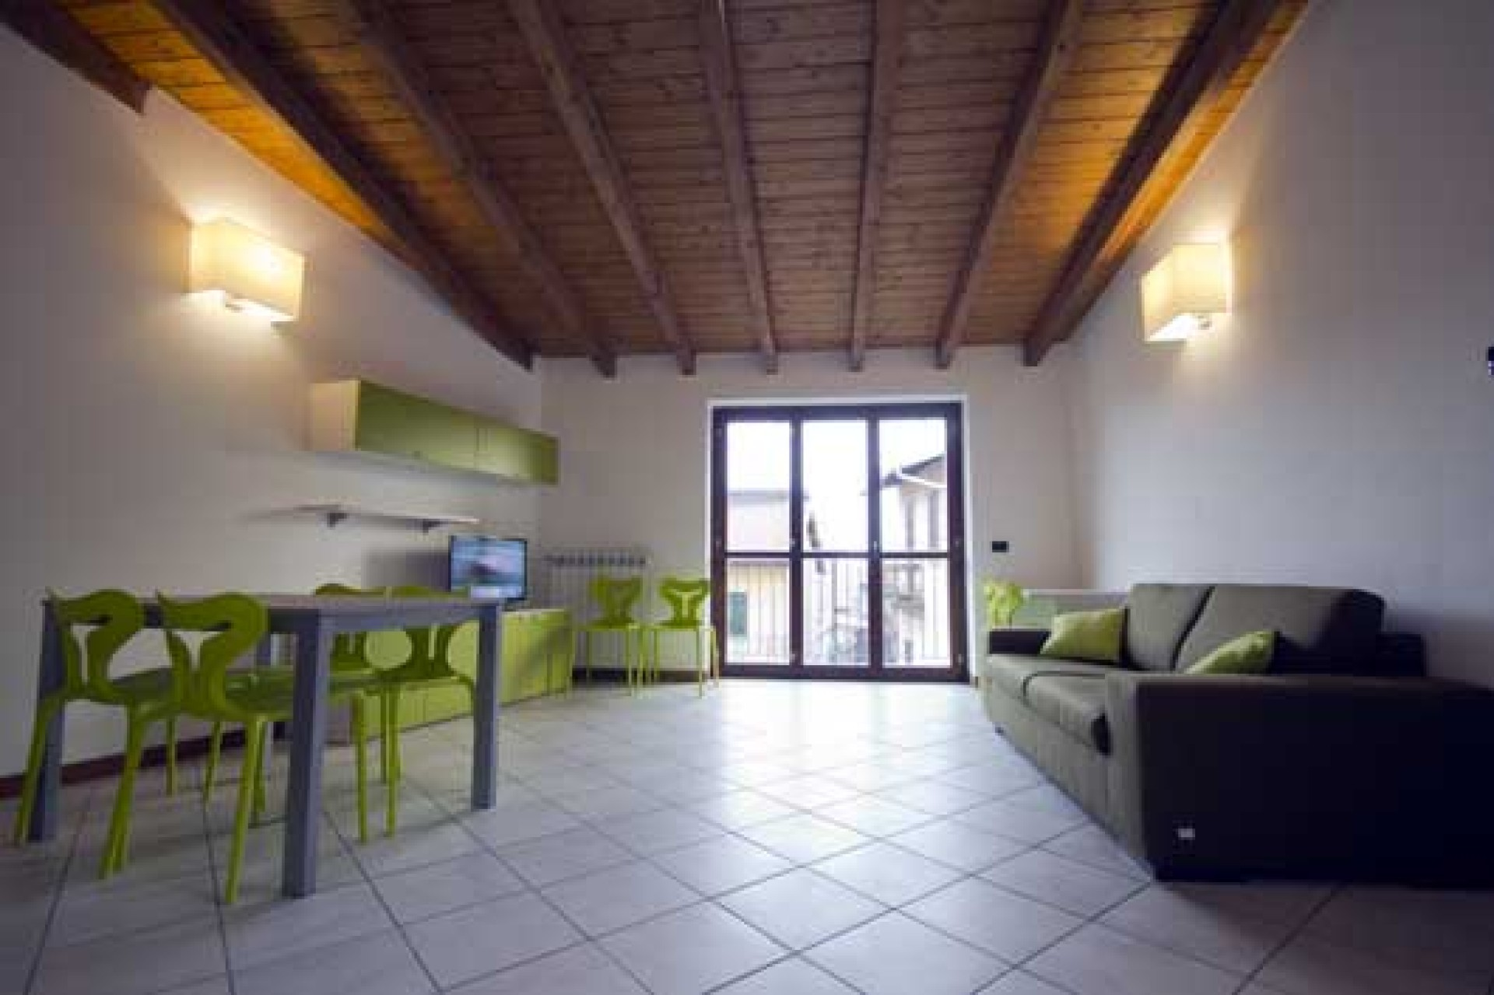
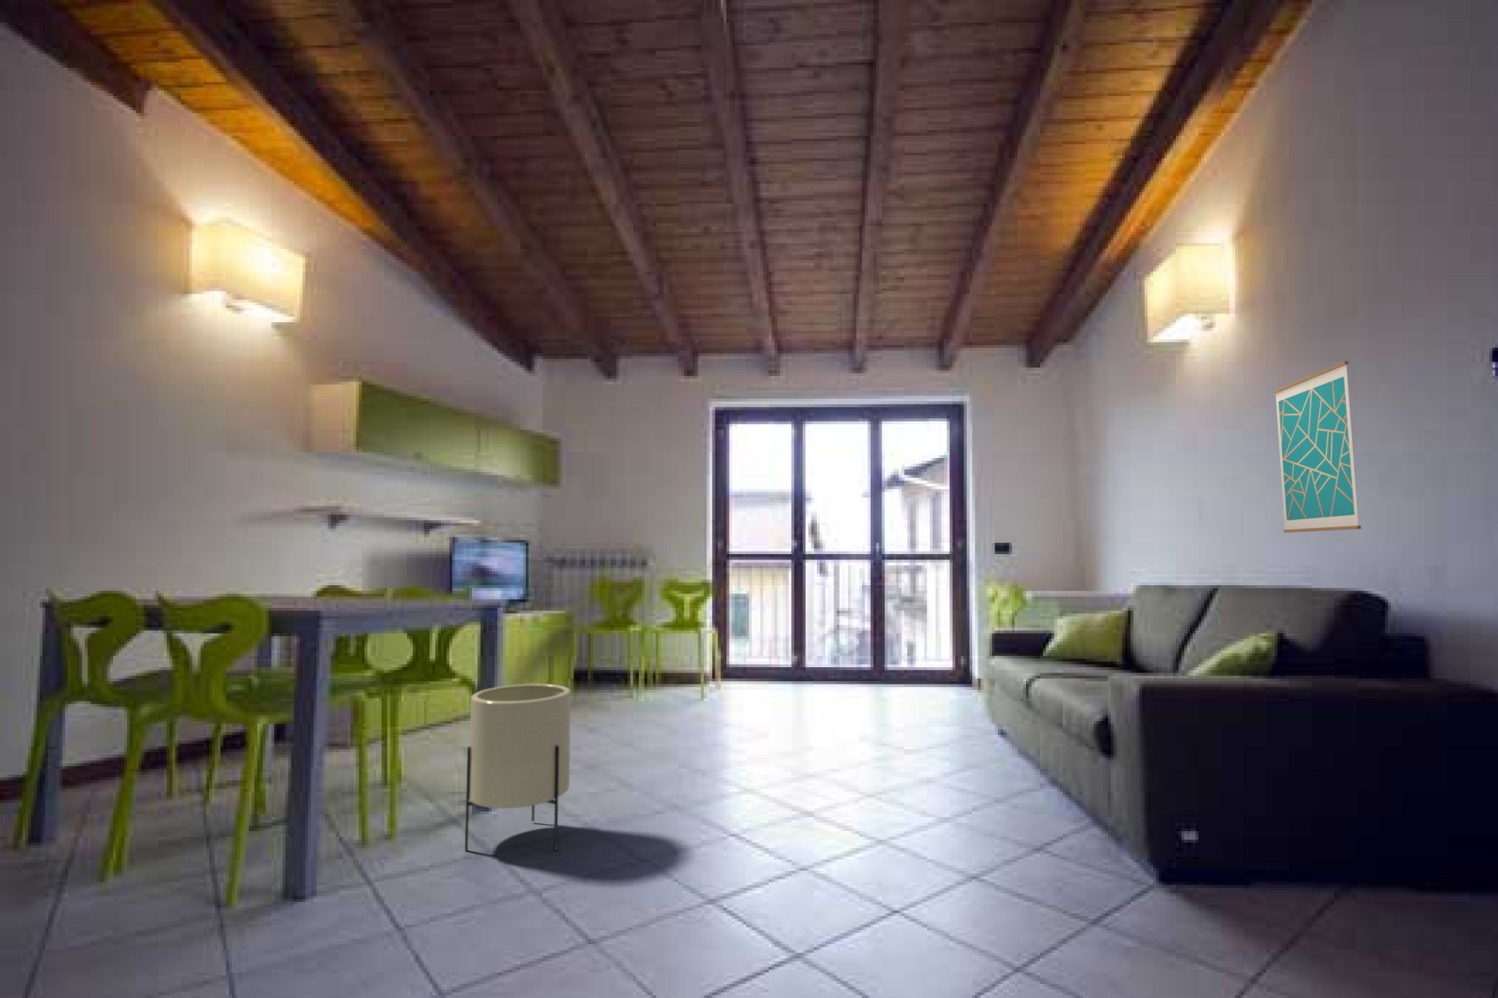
+ planter (521, 765)
+ wall art (1313, 452)
